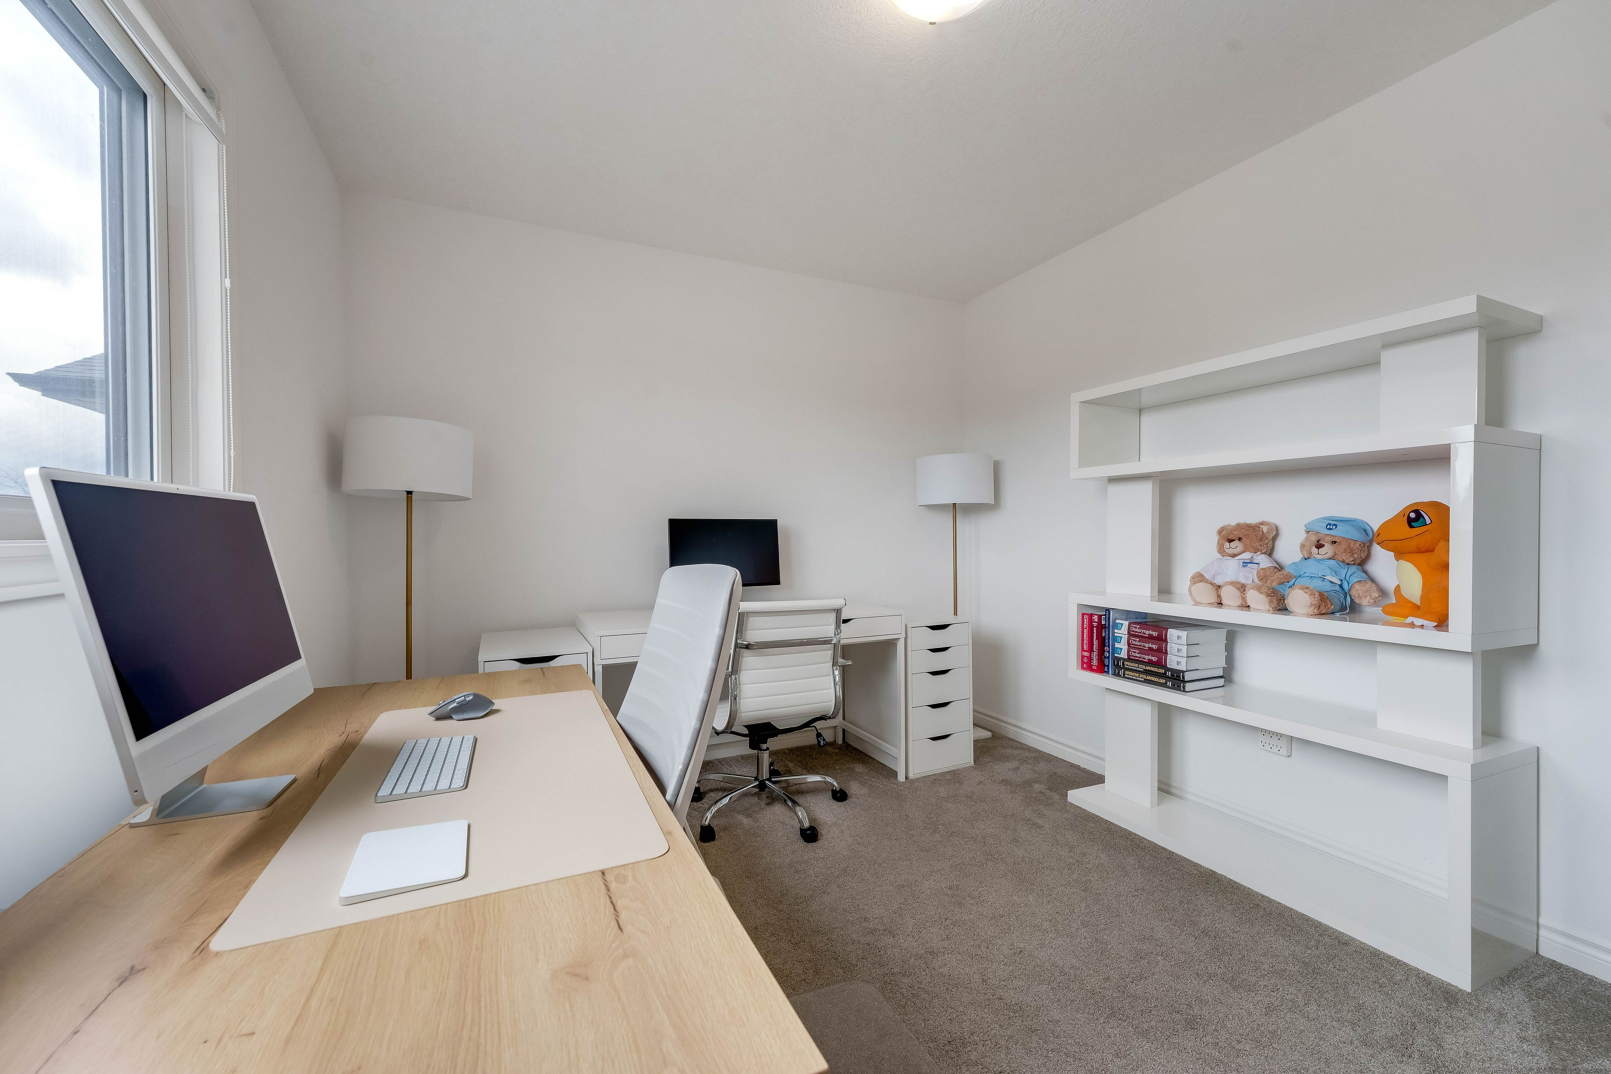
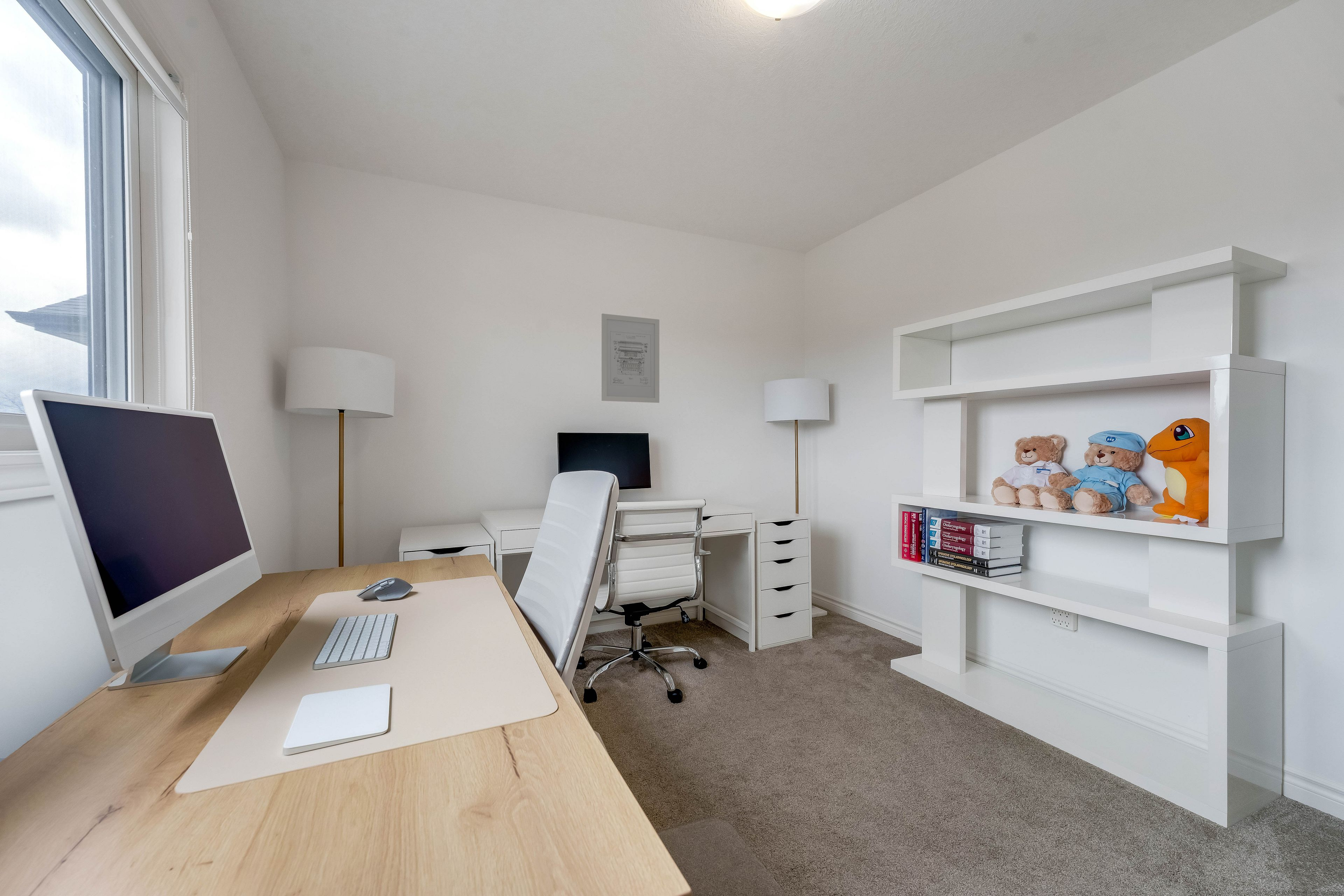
+ wall art (631, 359)
